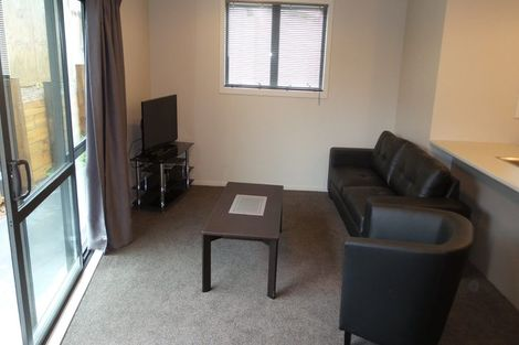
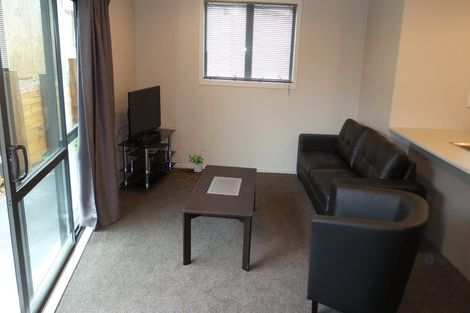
+ potted plant (195, 162)
